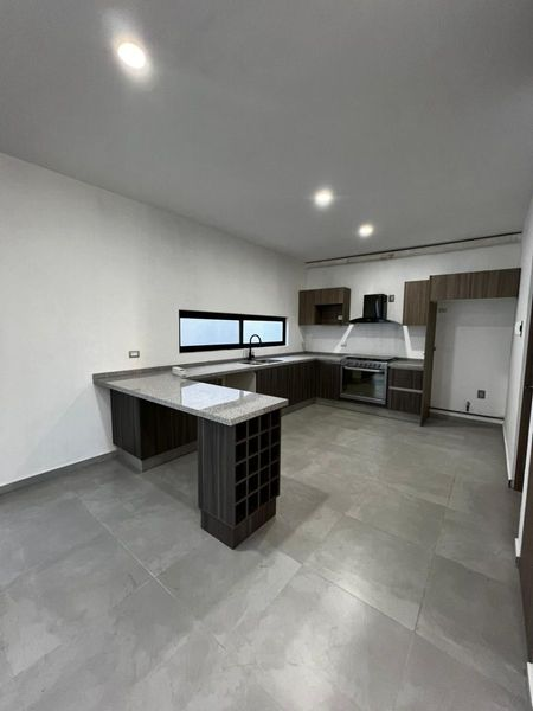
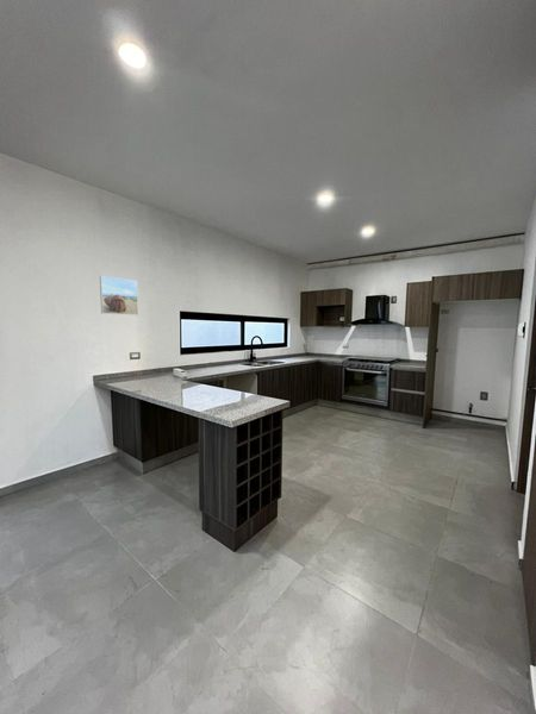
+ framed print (119, 296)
